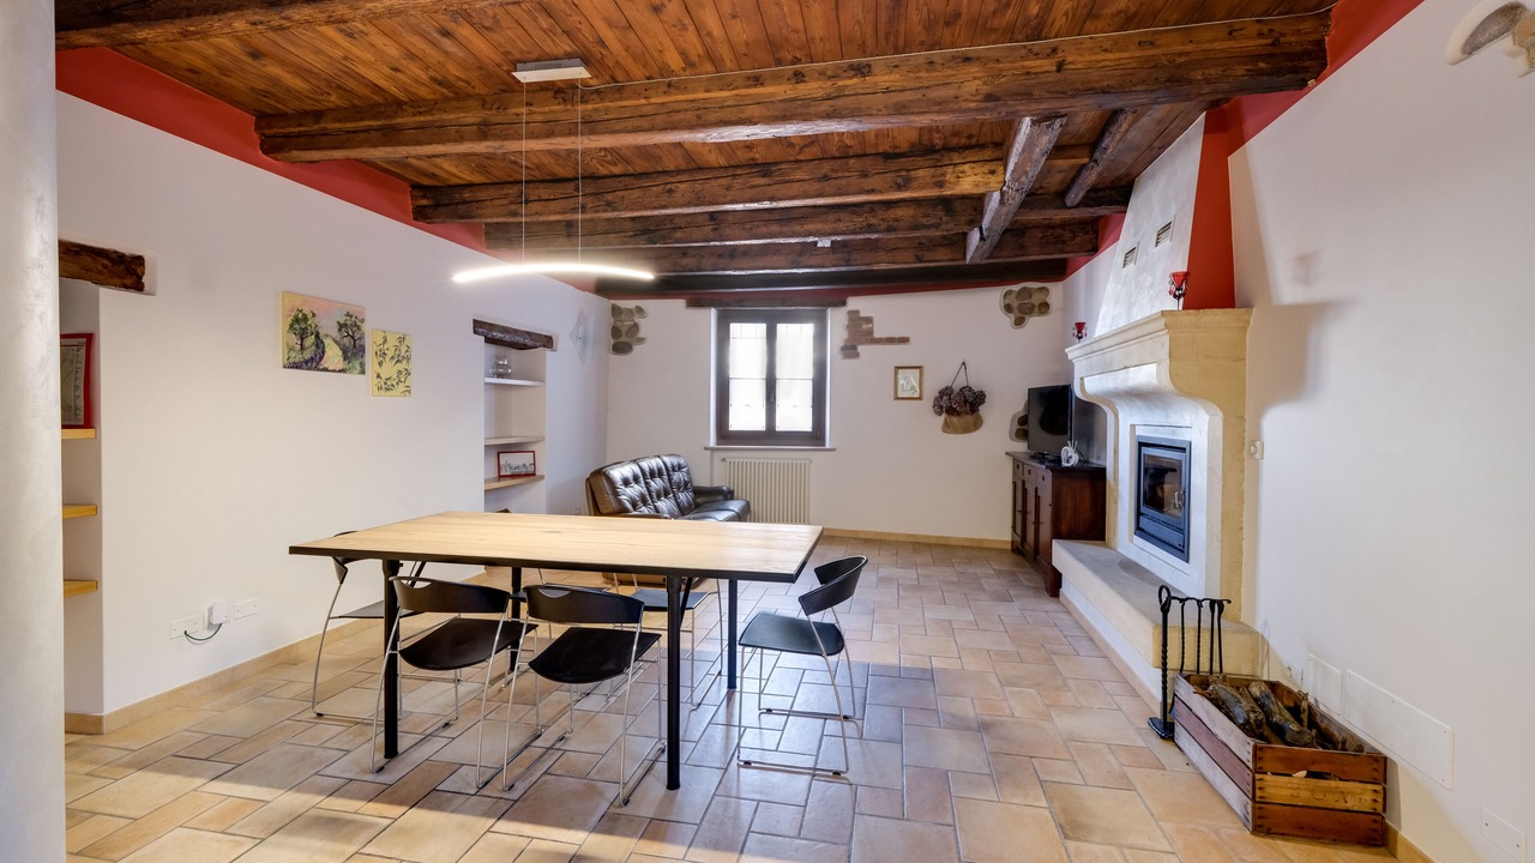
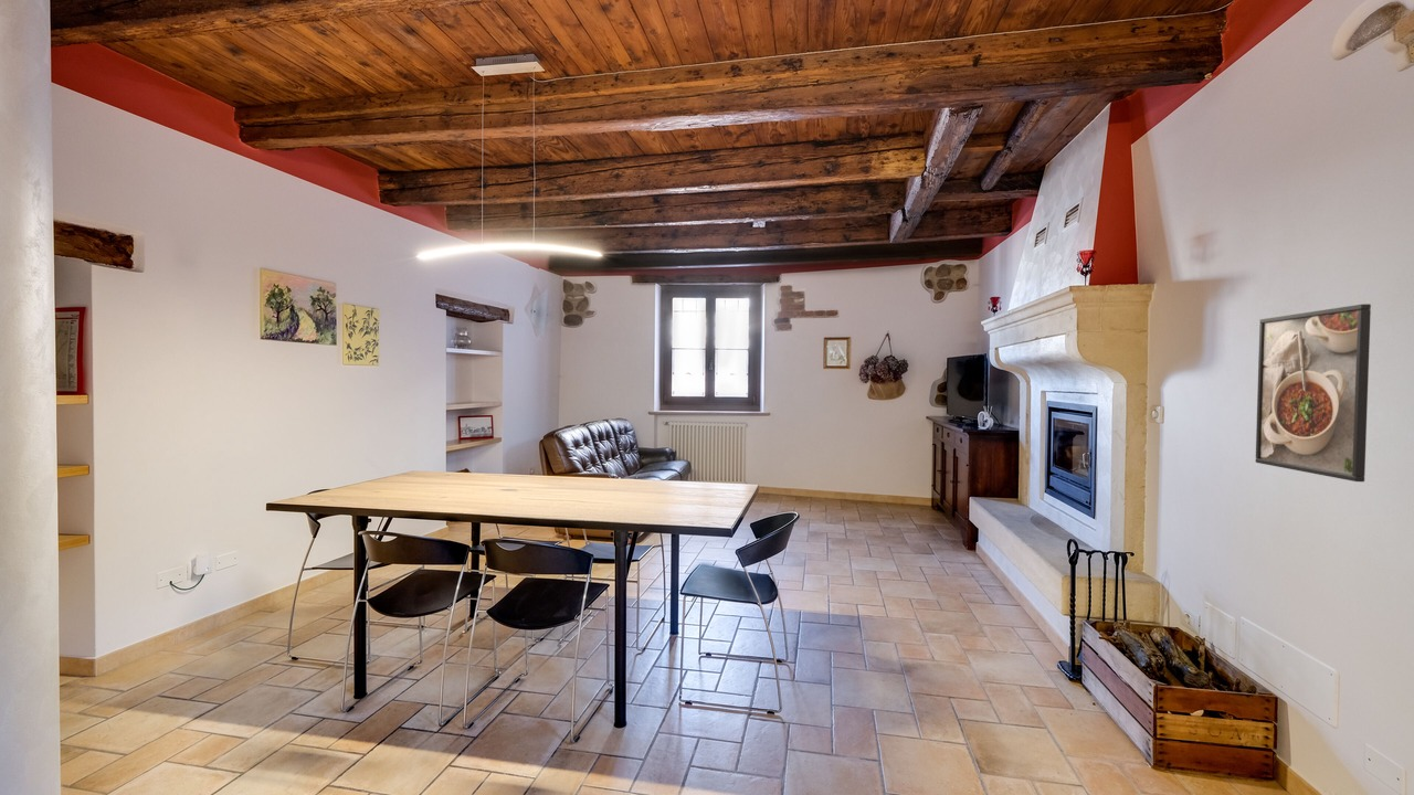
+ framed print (1306, 392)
